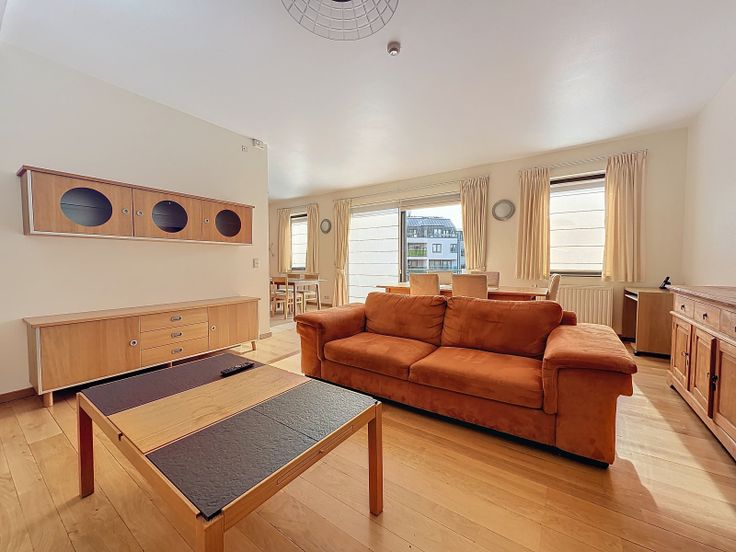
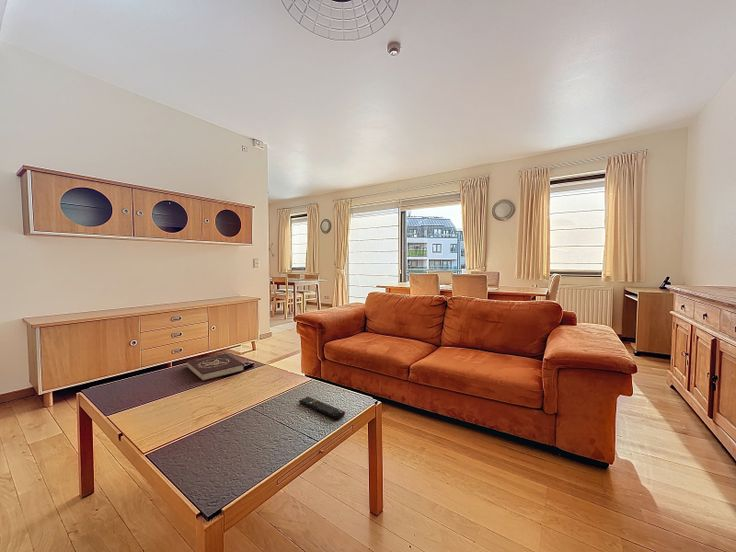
+ book (215, 365)
+ remote control (321, 407)
